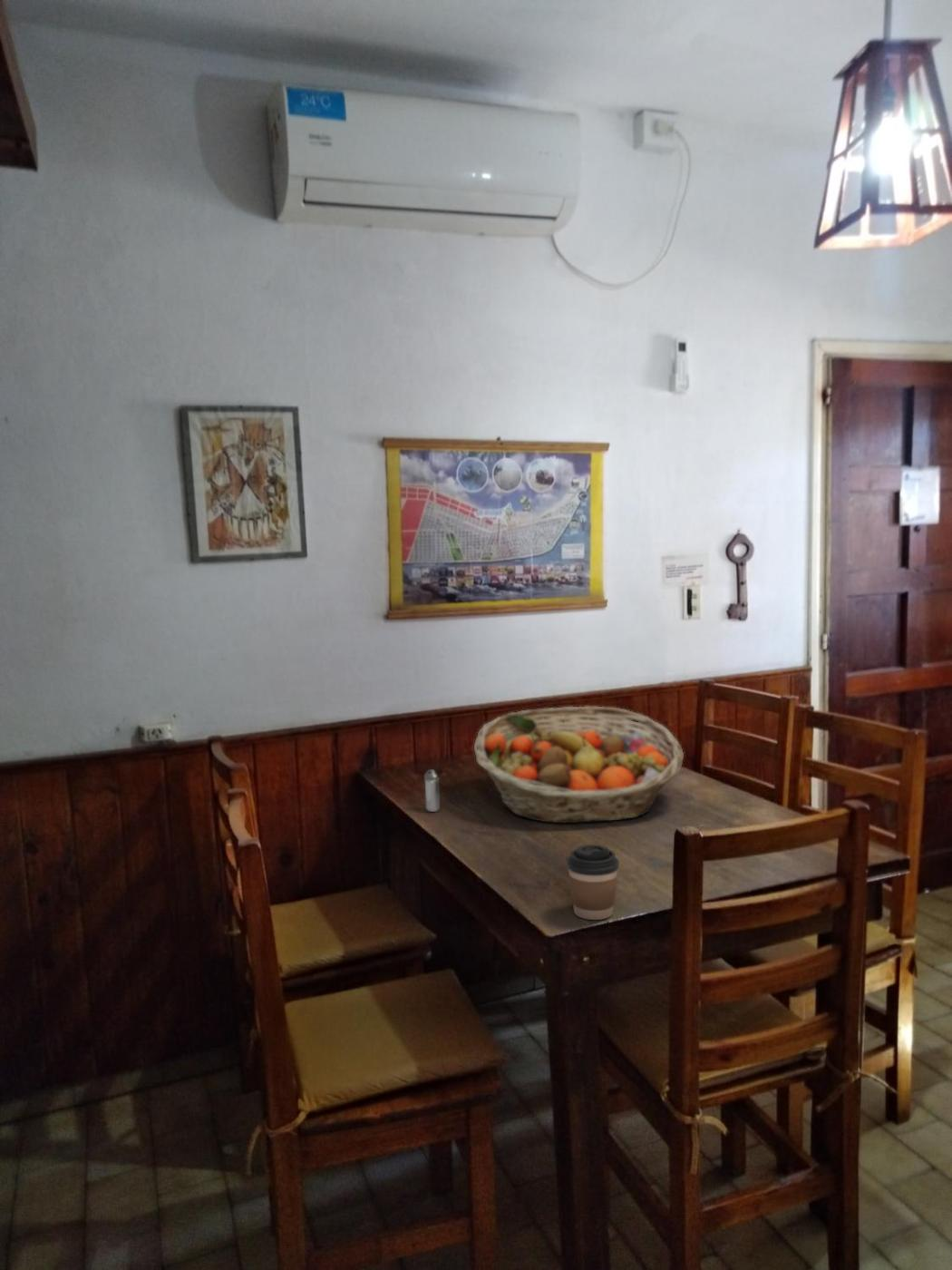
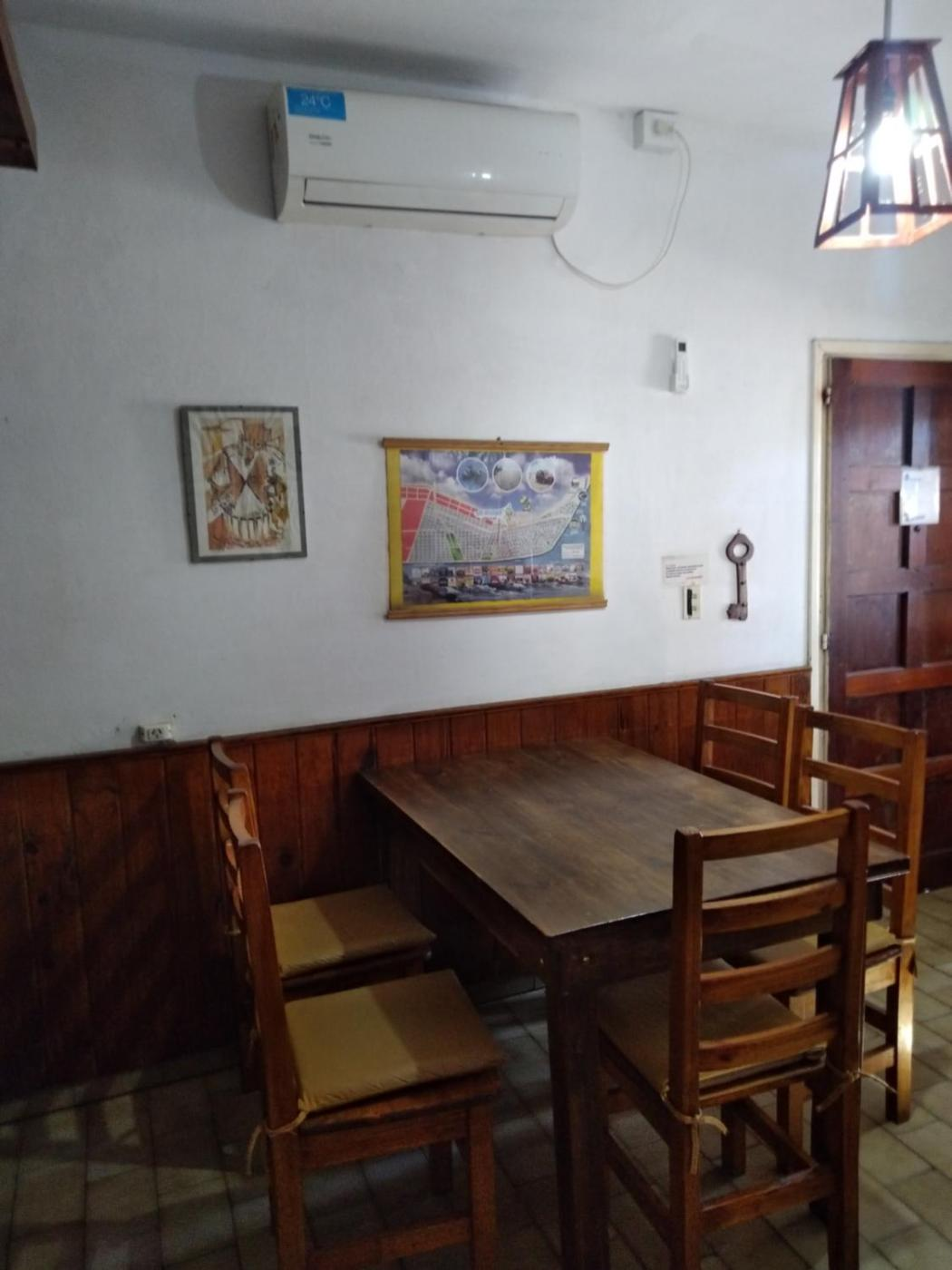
- coffee cup (593, 878)
- shaker (432, 790)
- fruit basket (577, 761)
